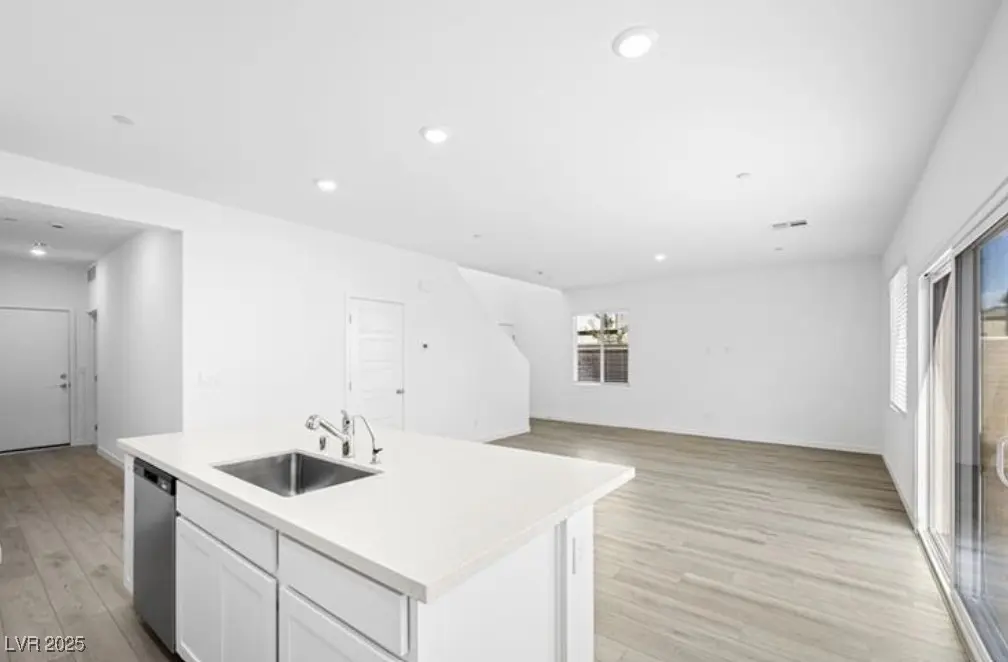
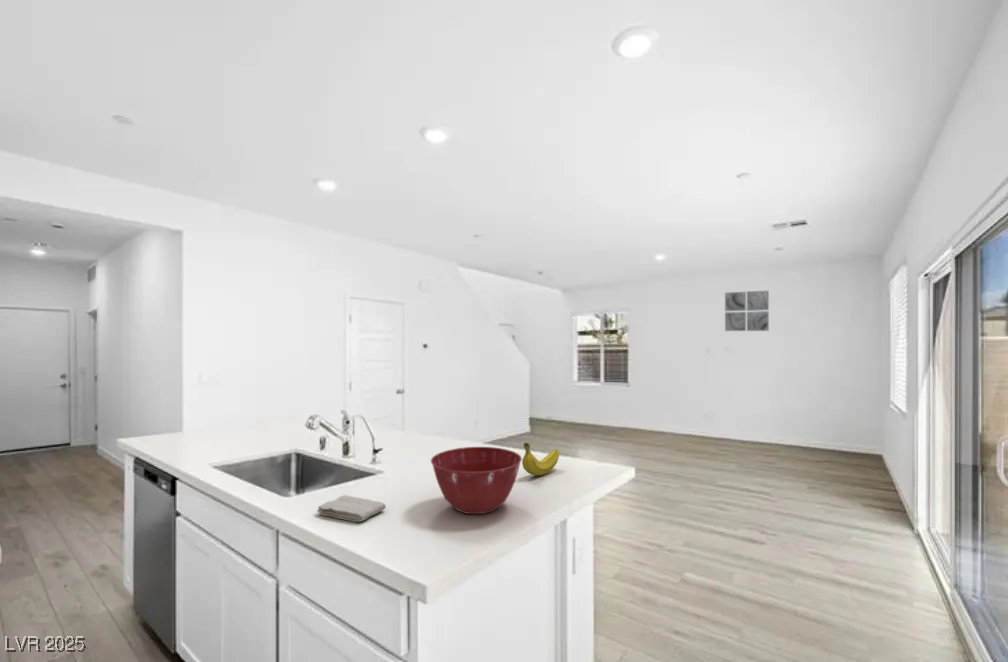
+ mixing bowl (476, 481)
+ wall art (745, 310)
+ washcloth (351, 507)
+ fruit (542, 459)
